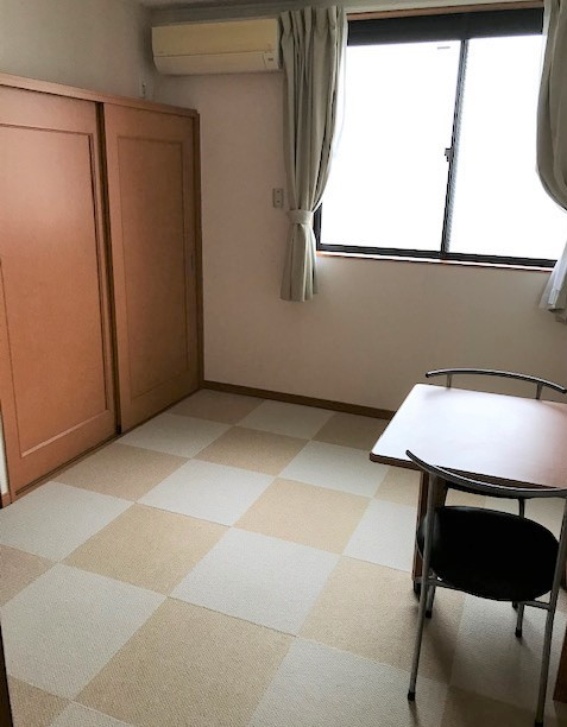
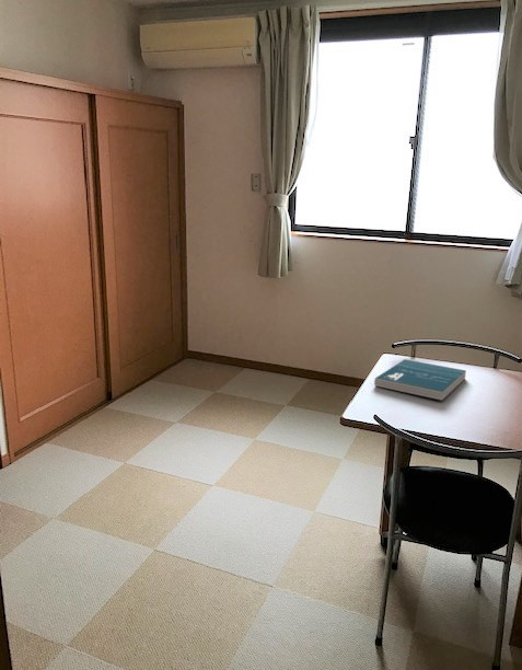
+ book (420, 378)
